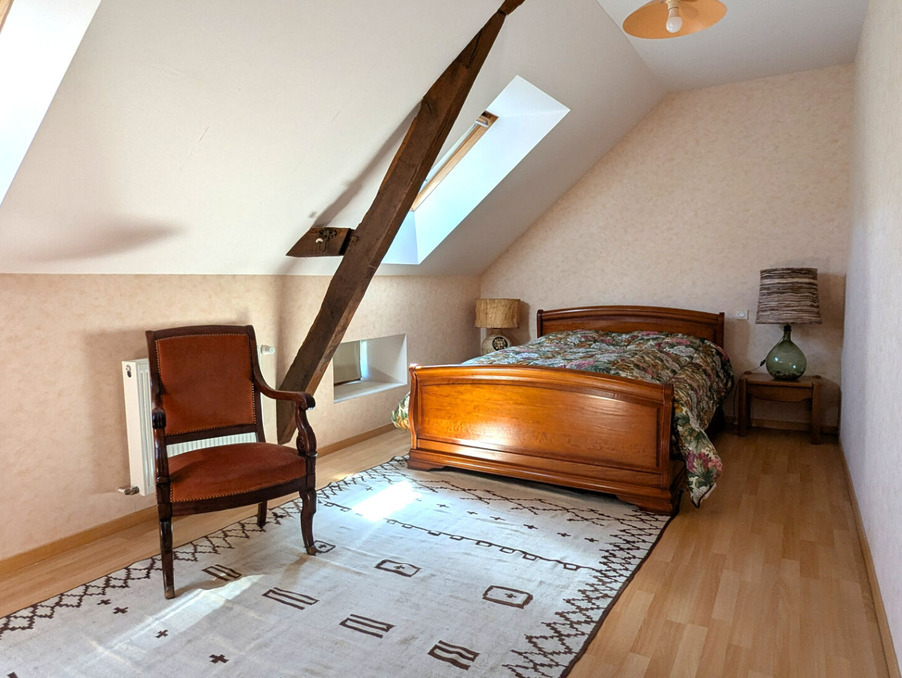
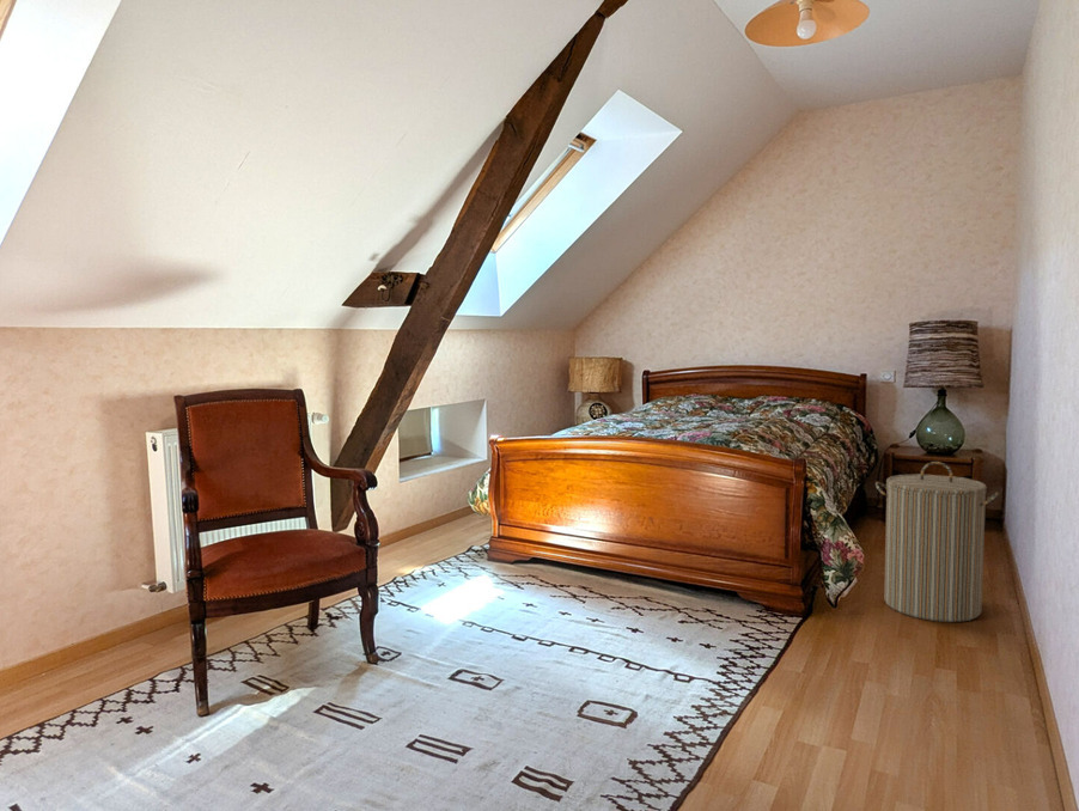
+ laundry hamper (933, 533)
